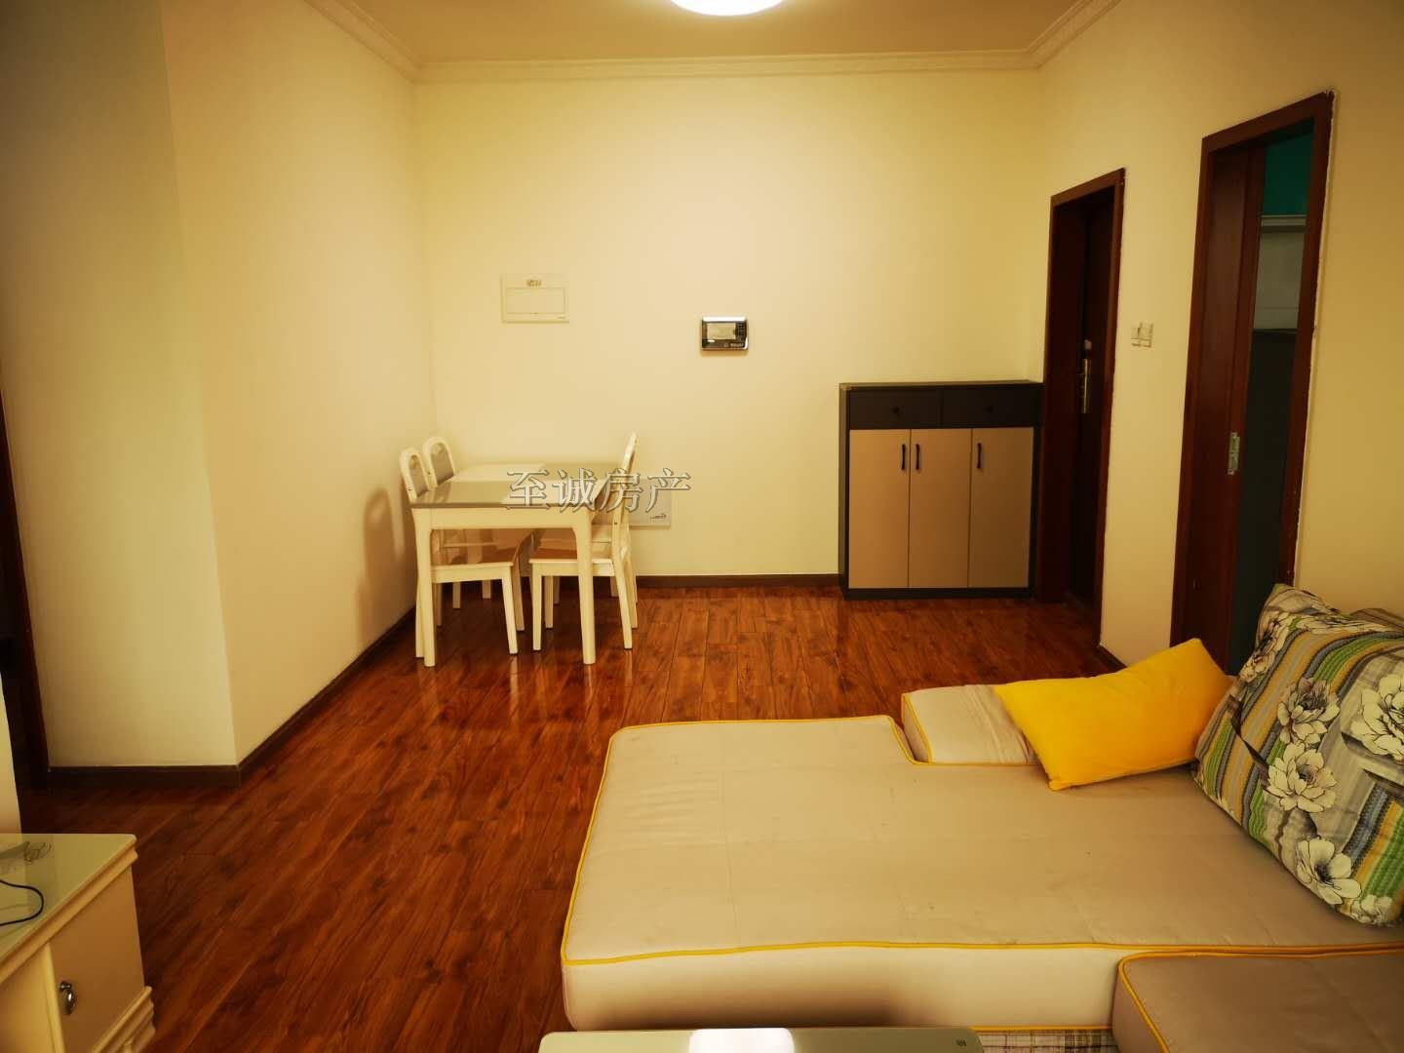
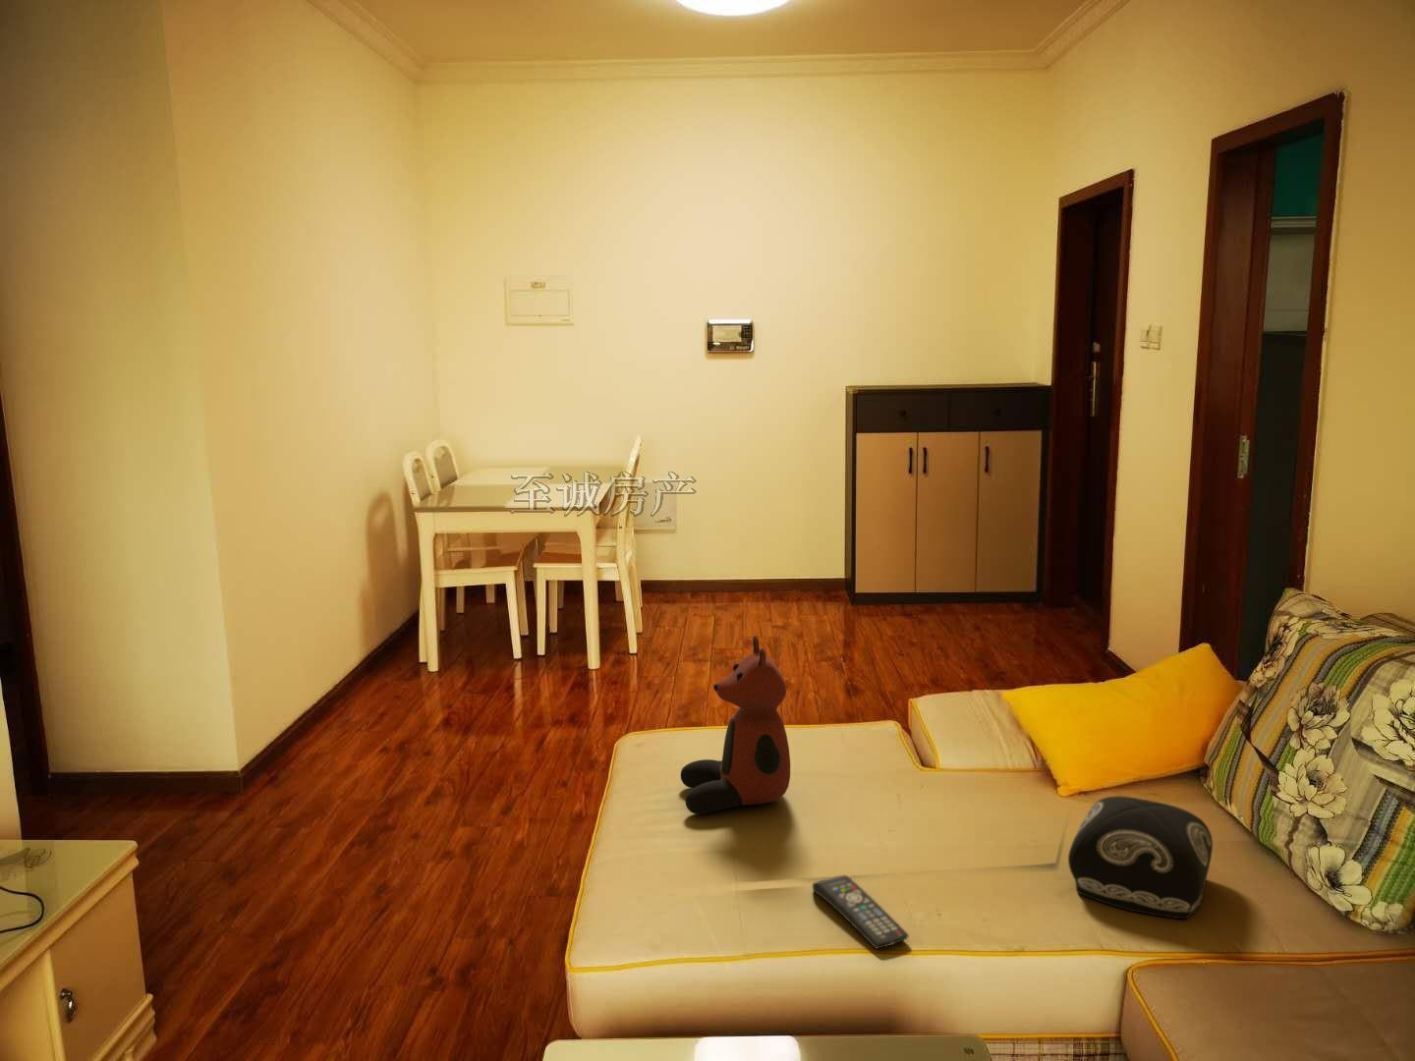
+ cushion (1141, 845)
+ teddy bear (734, 721)
+ remote control (857, 908)
